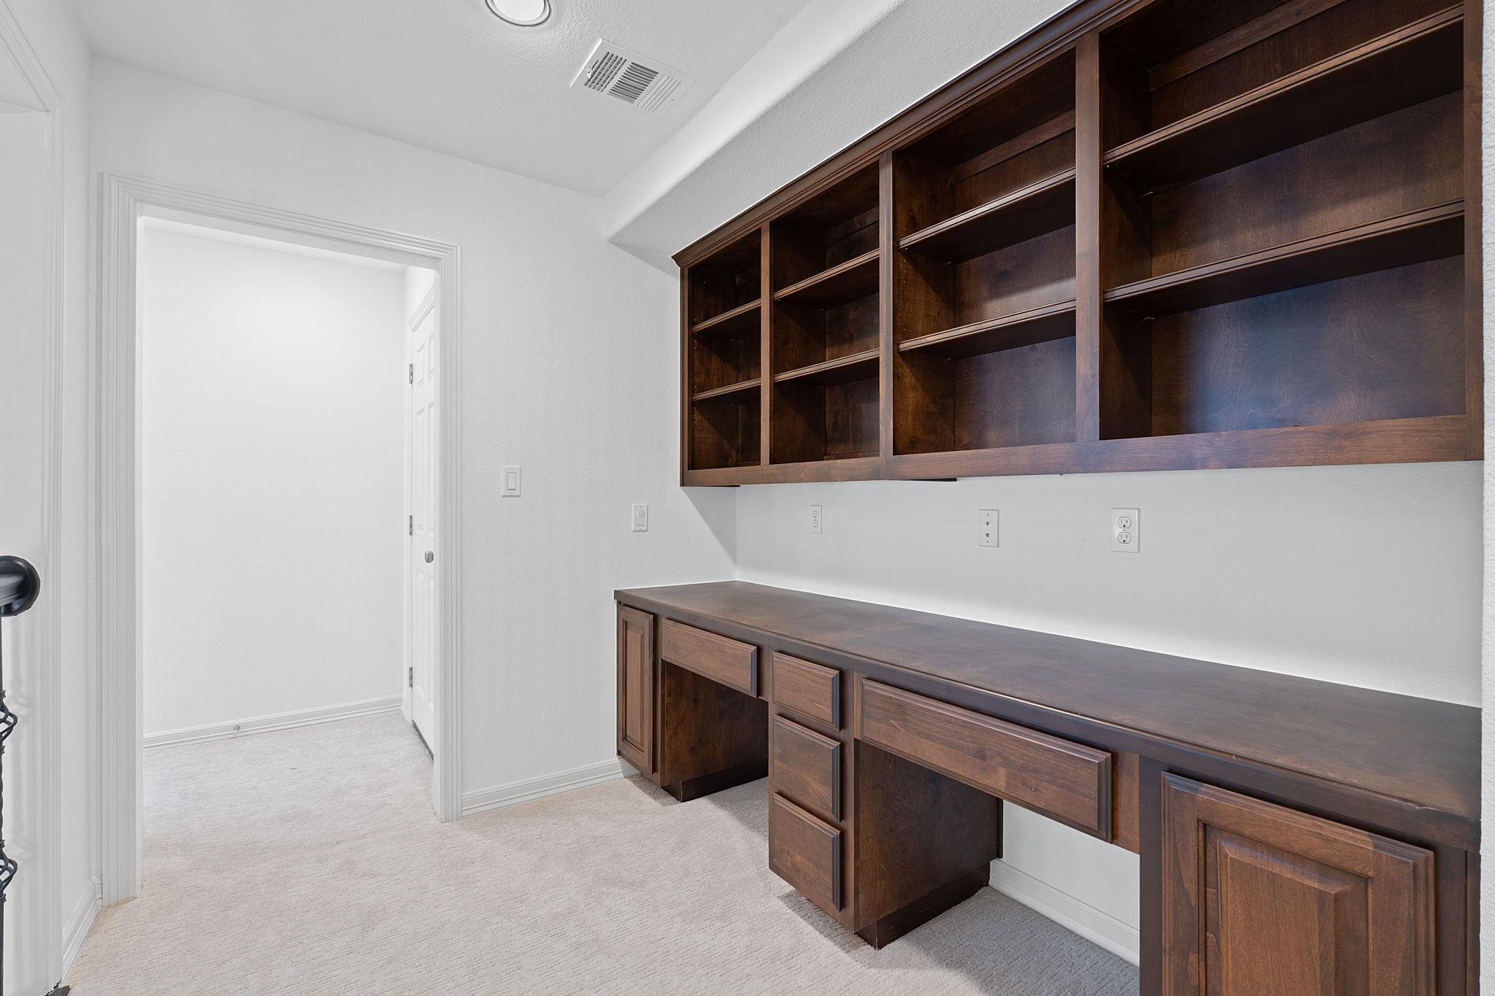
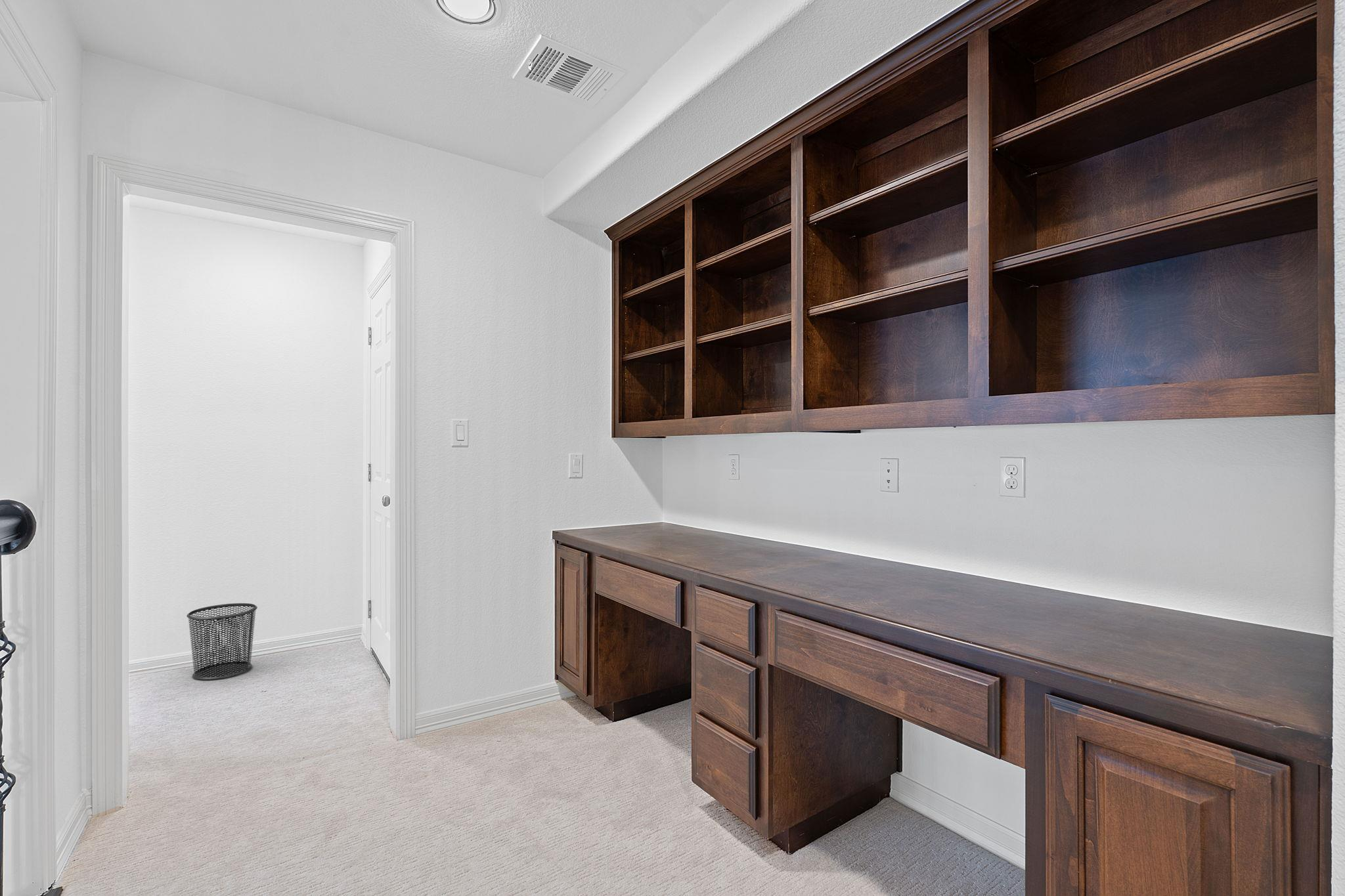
+ waste bin (223, 641)
